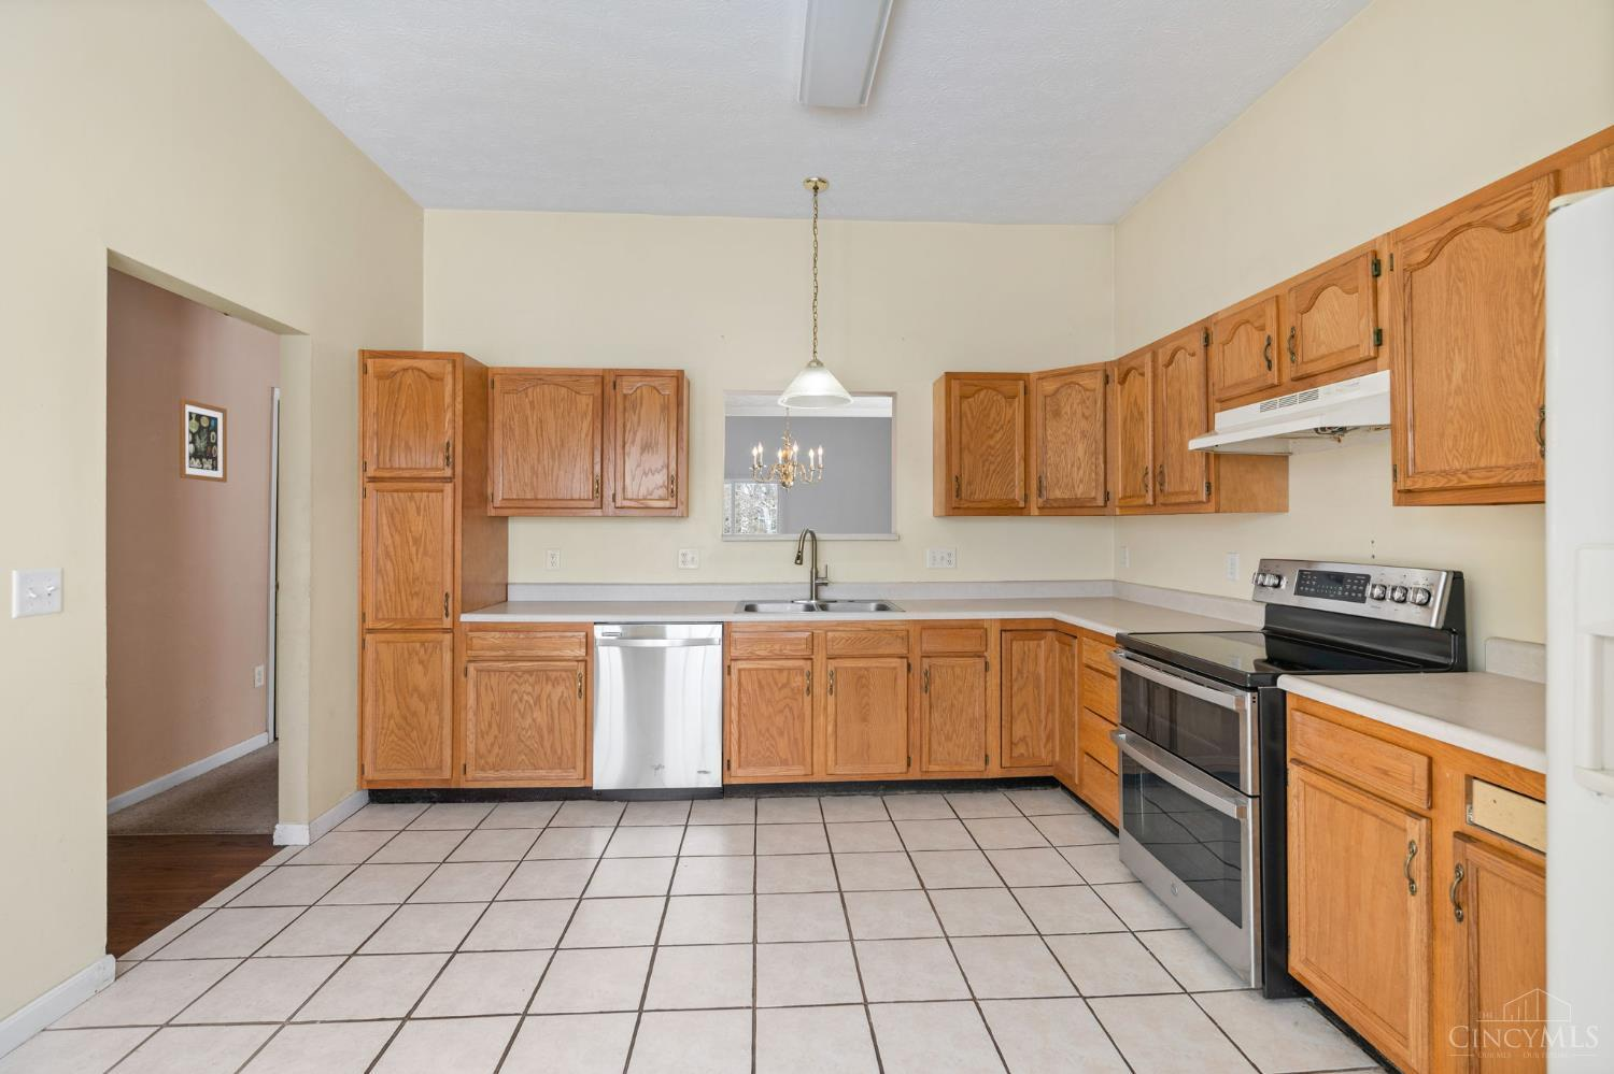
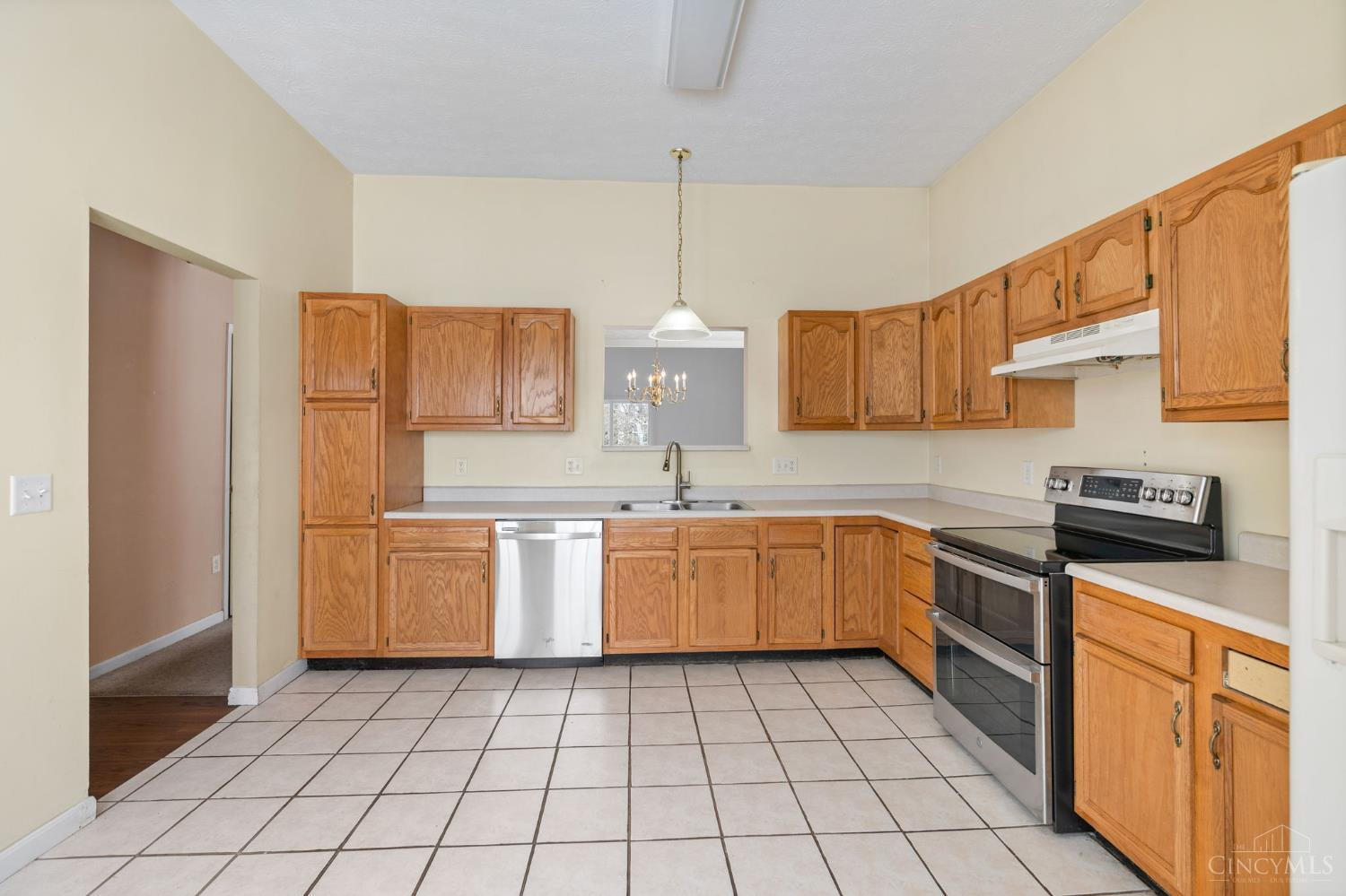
- wall art (204, 442)
